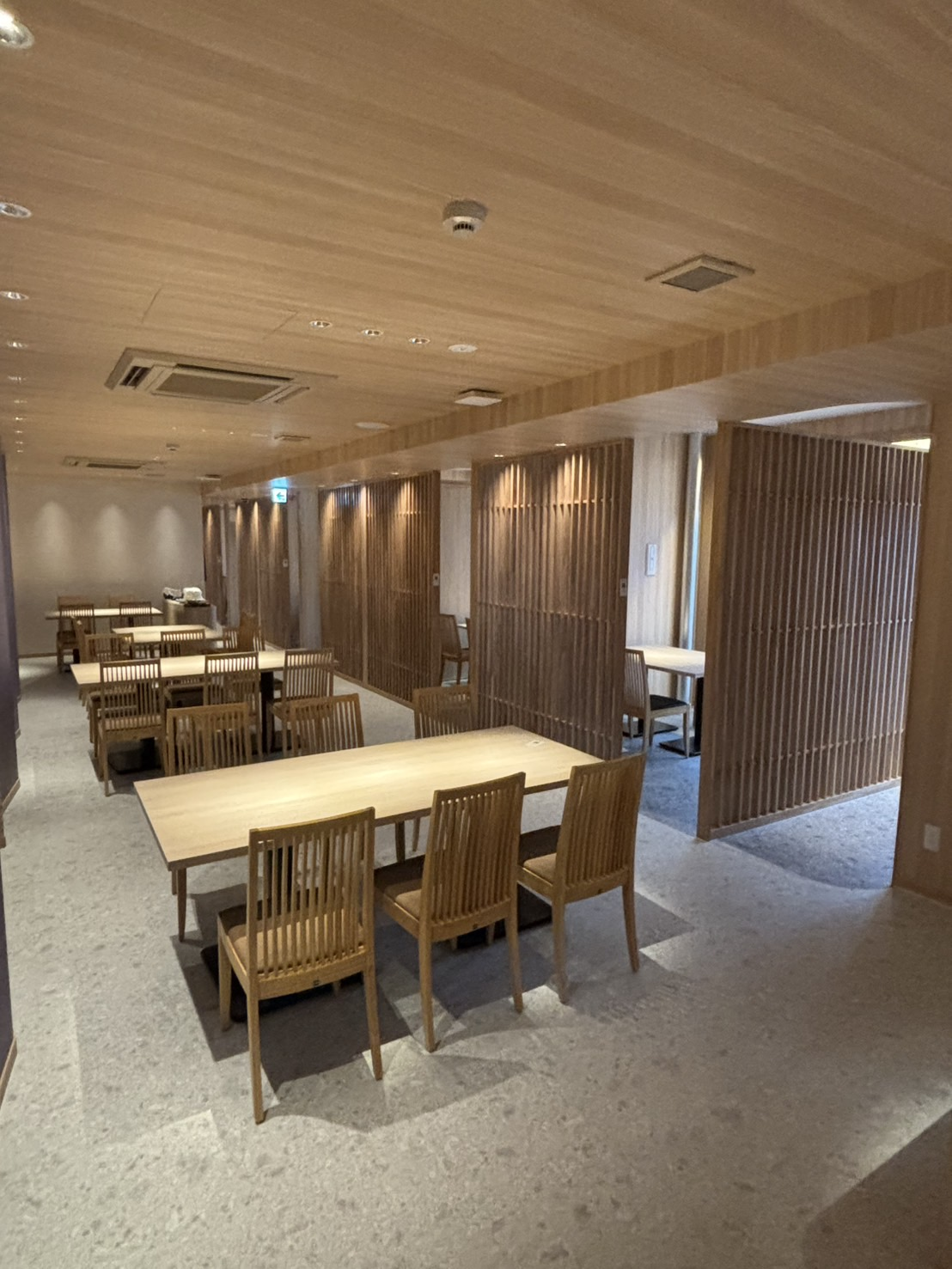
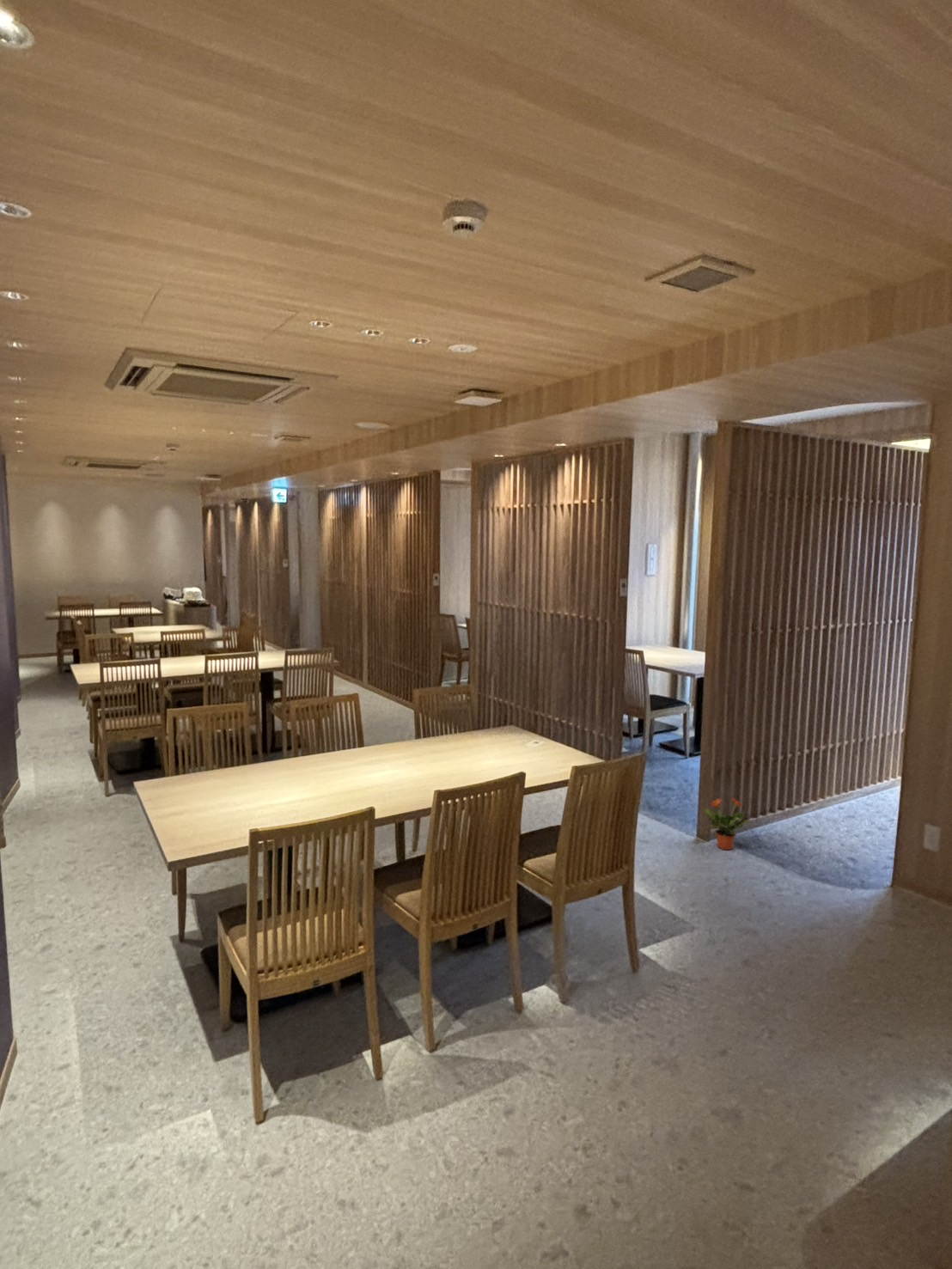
+ potted plant (725, 822)
